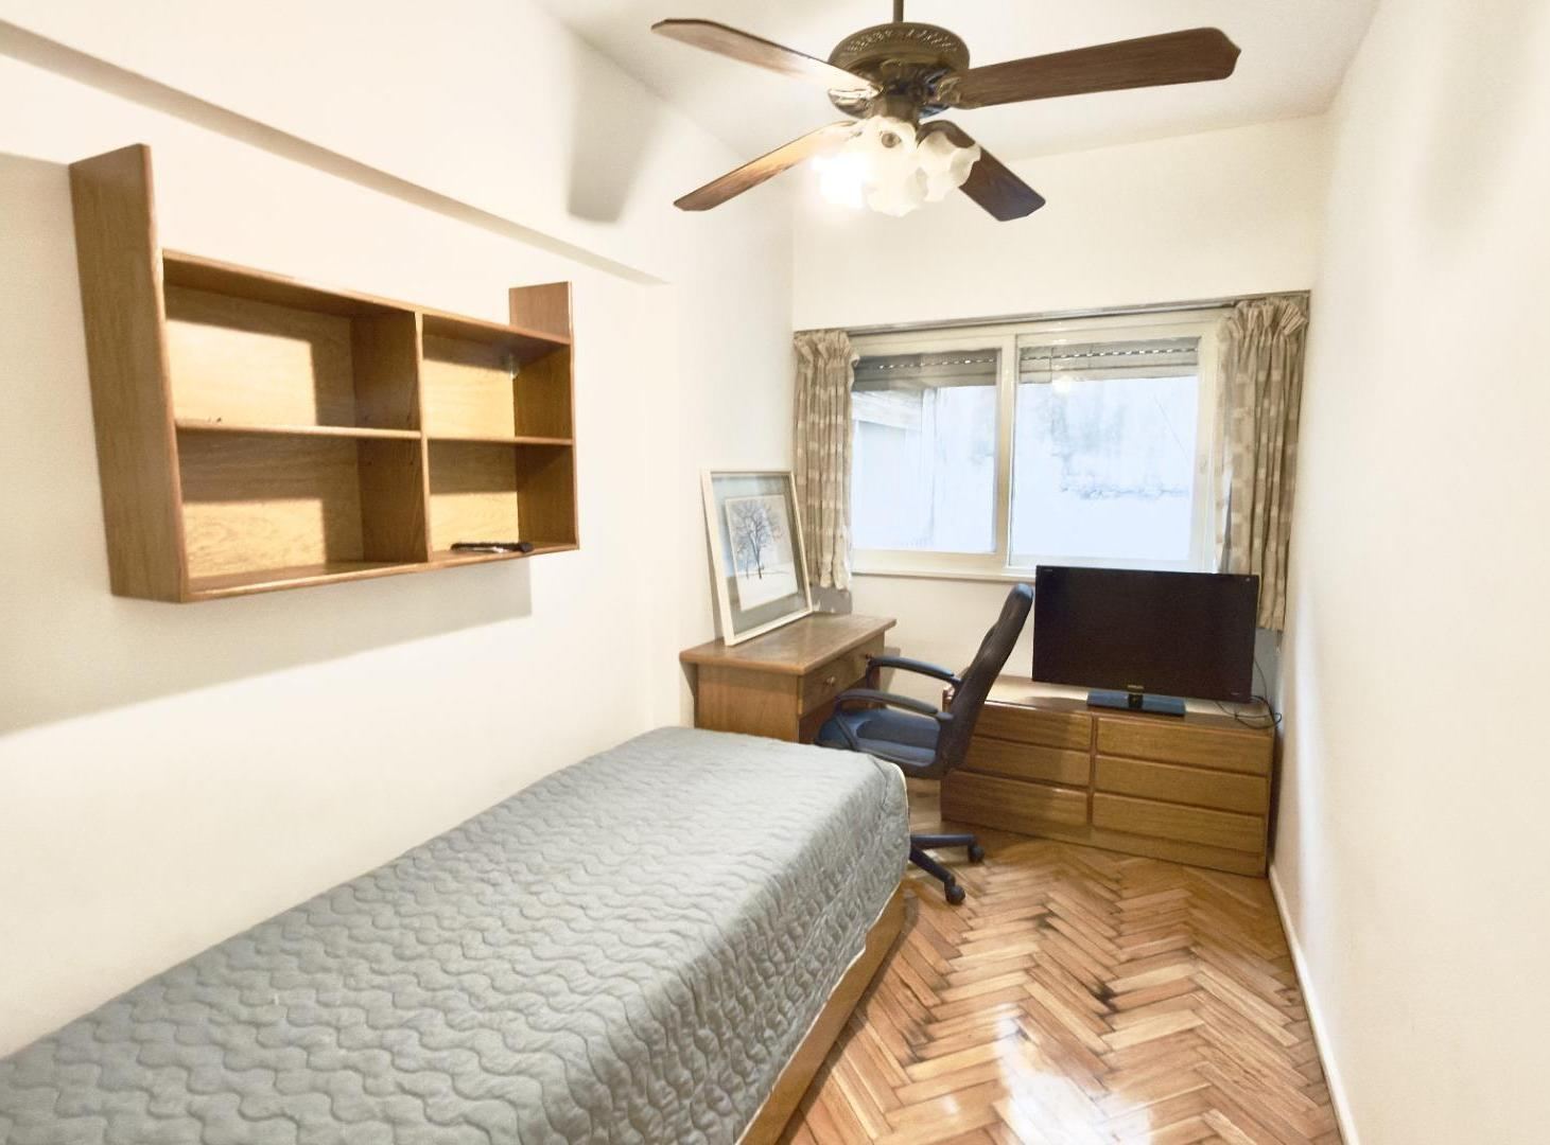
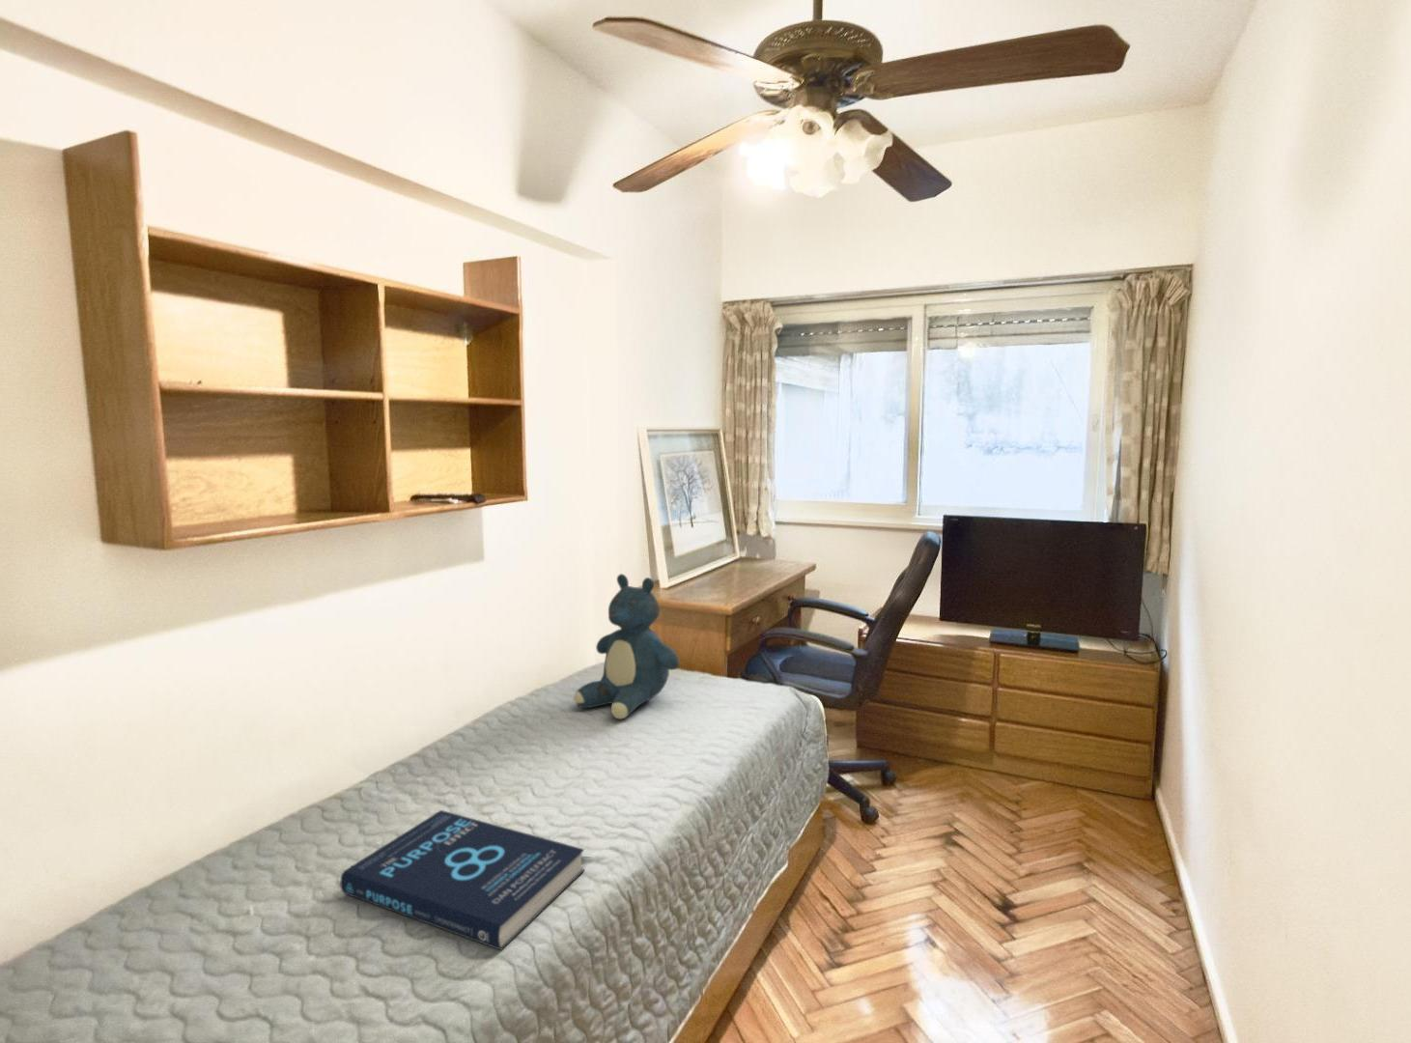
+ teddy bear (623, 641)
+ book (466, 872)
